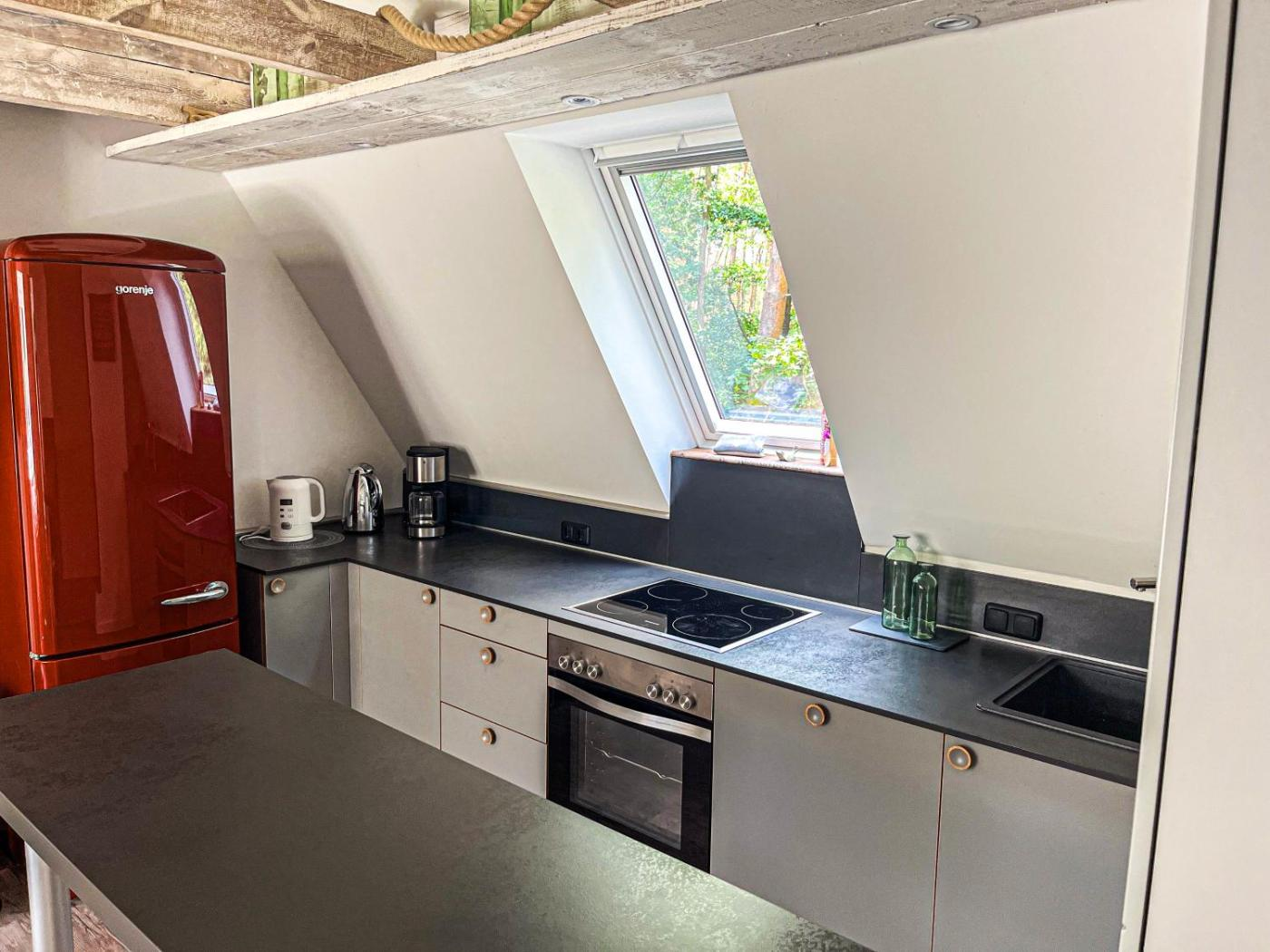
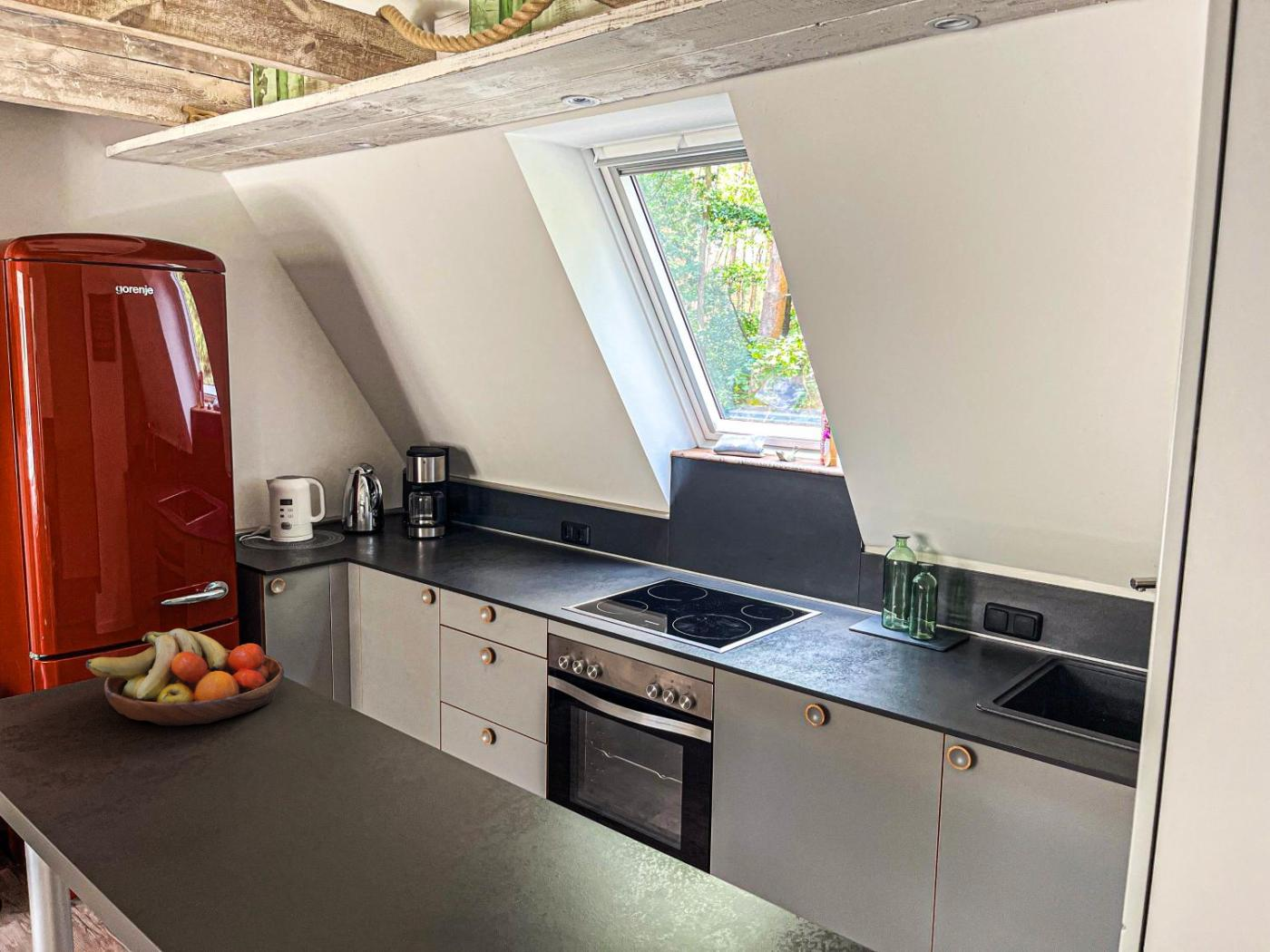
+ fruit bowl (195, 668)
